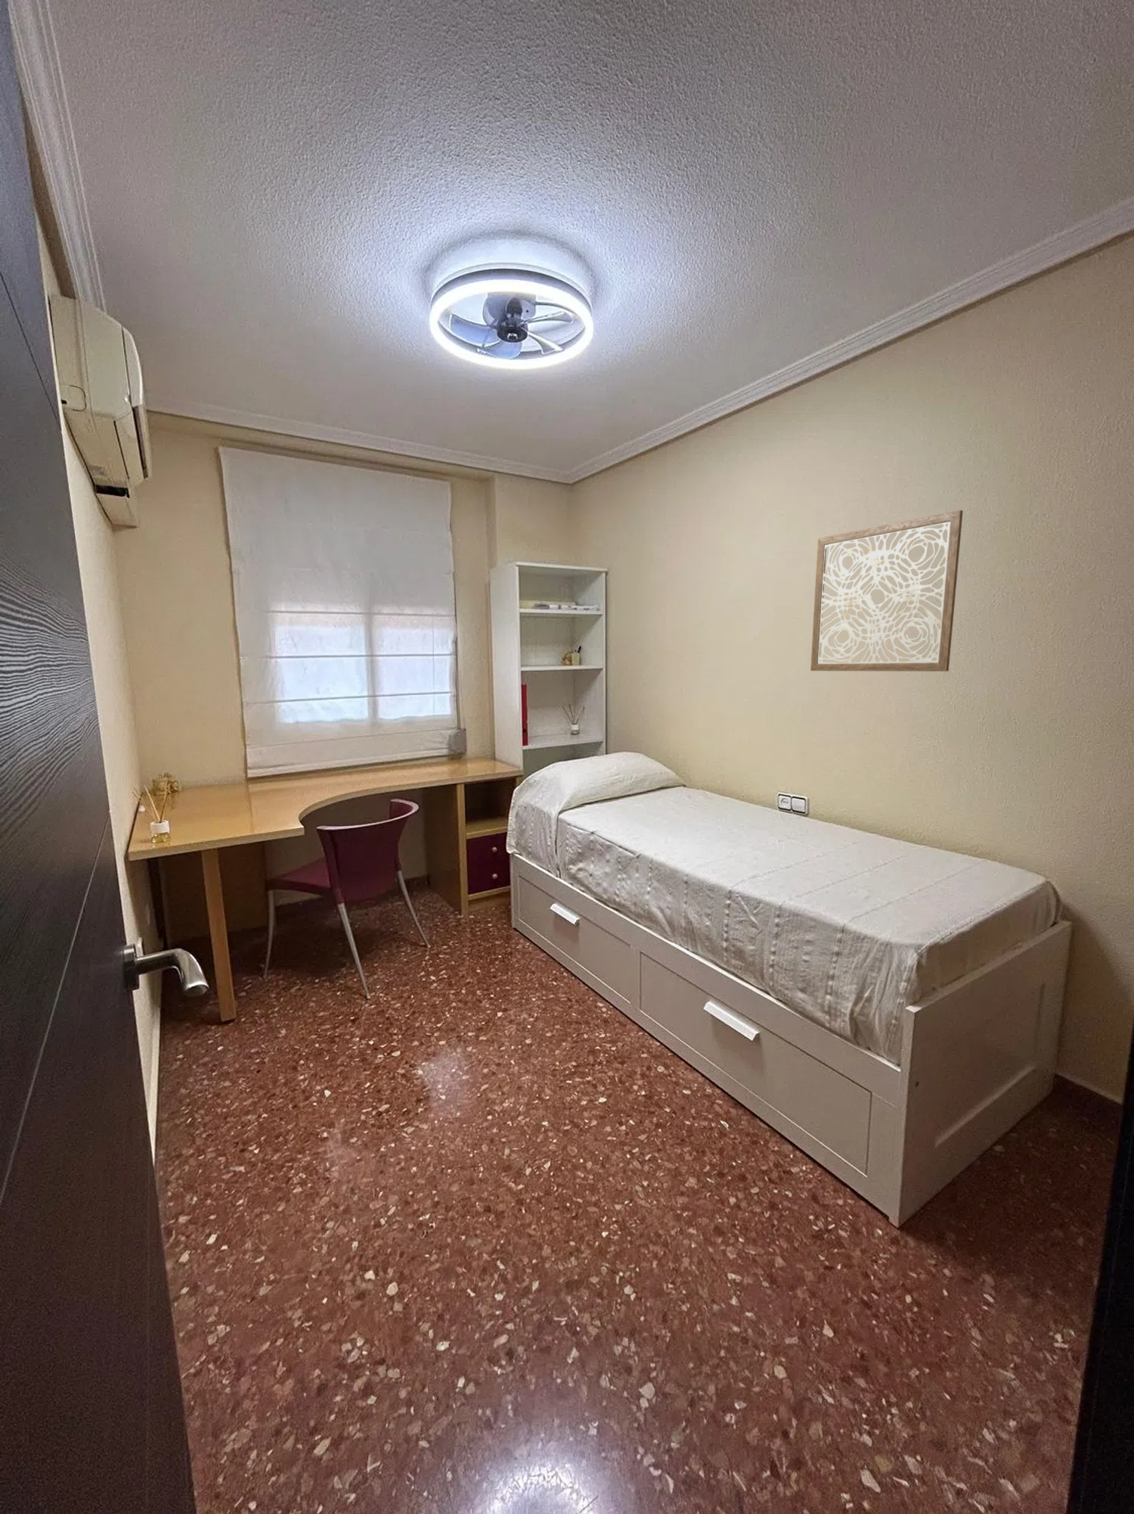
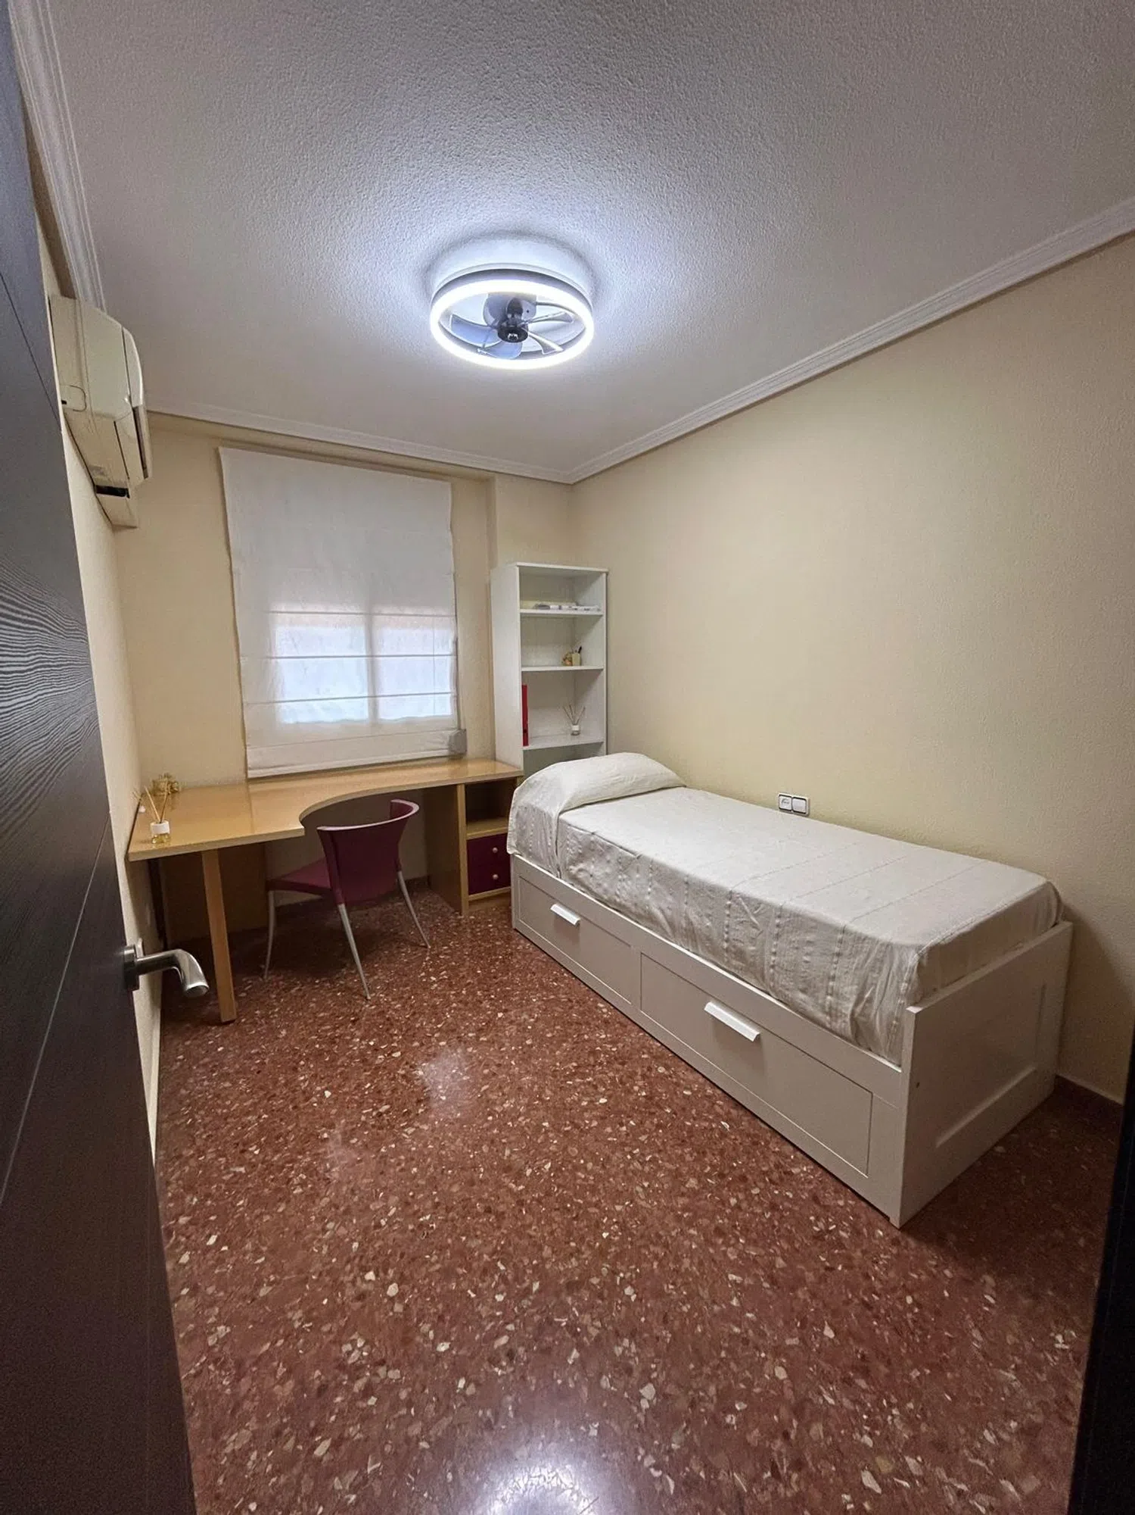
- wall art (880, 603)
